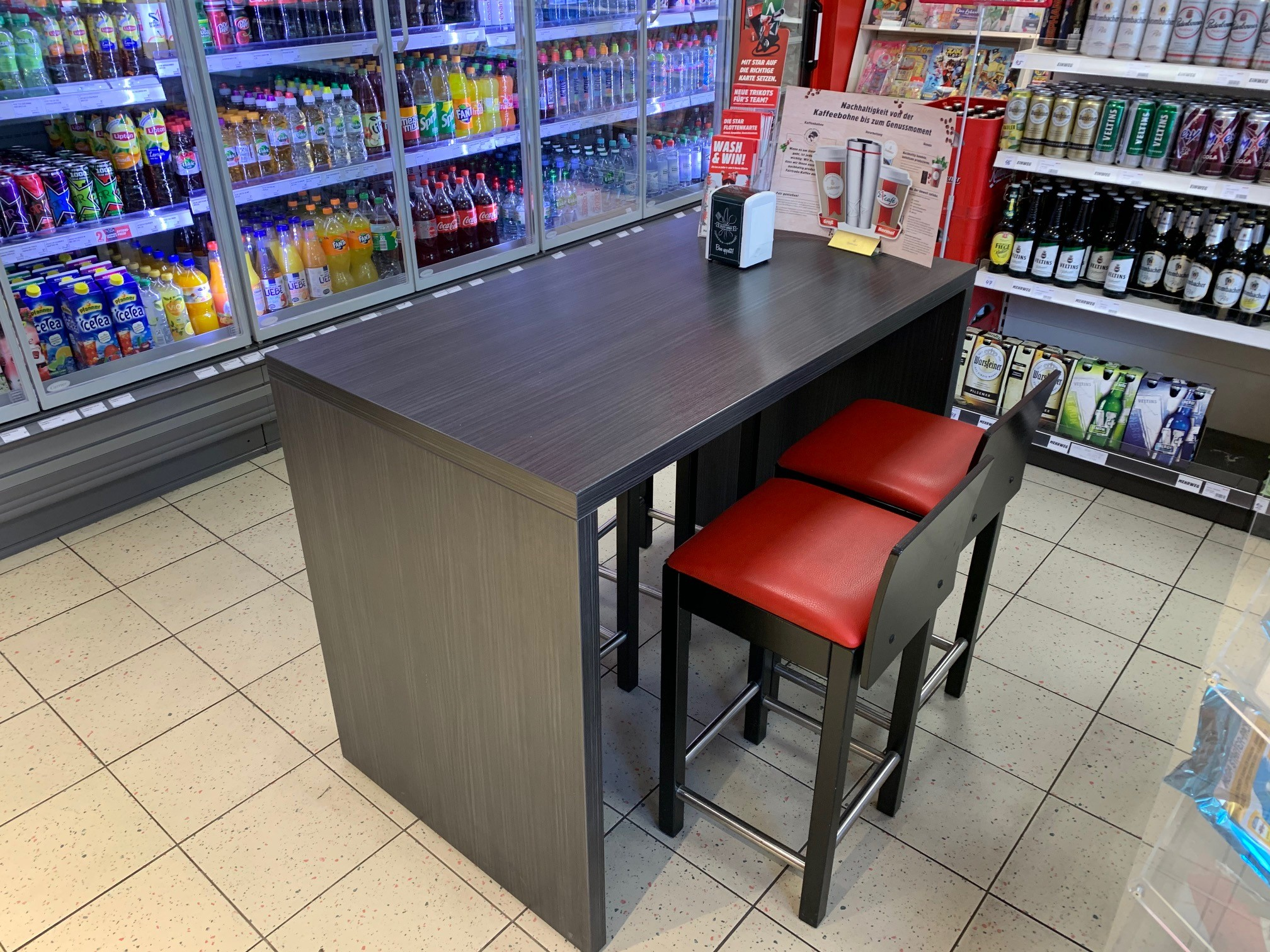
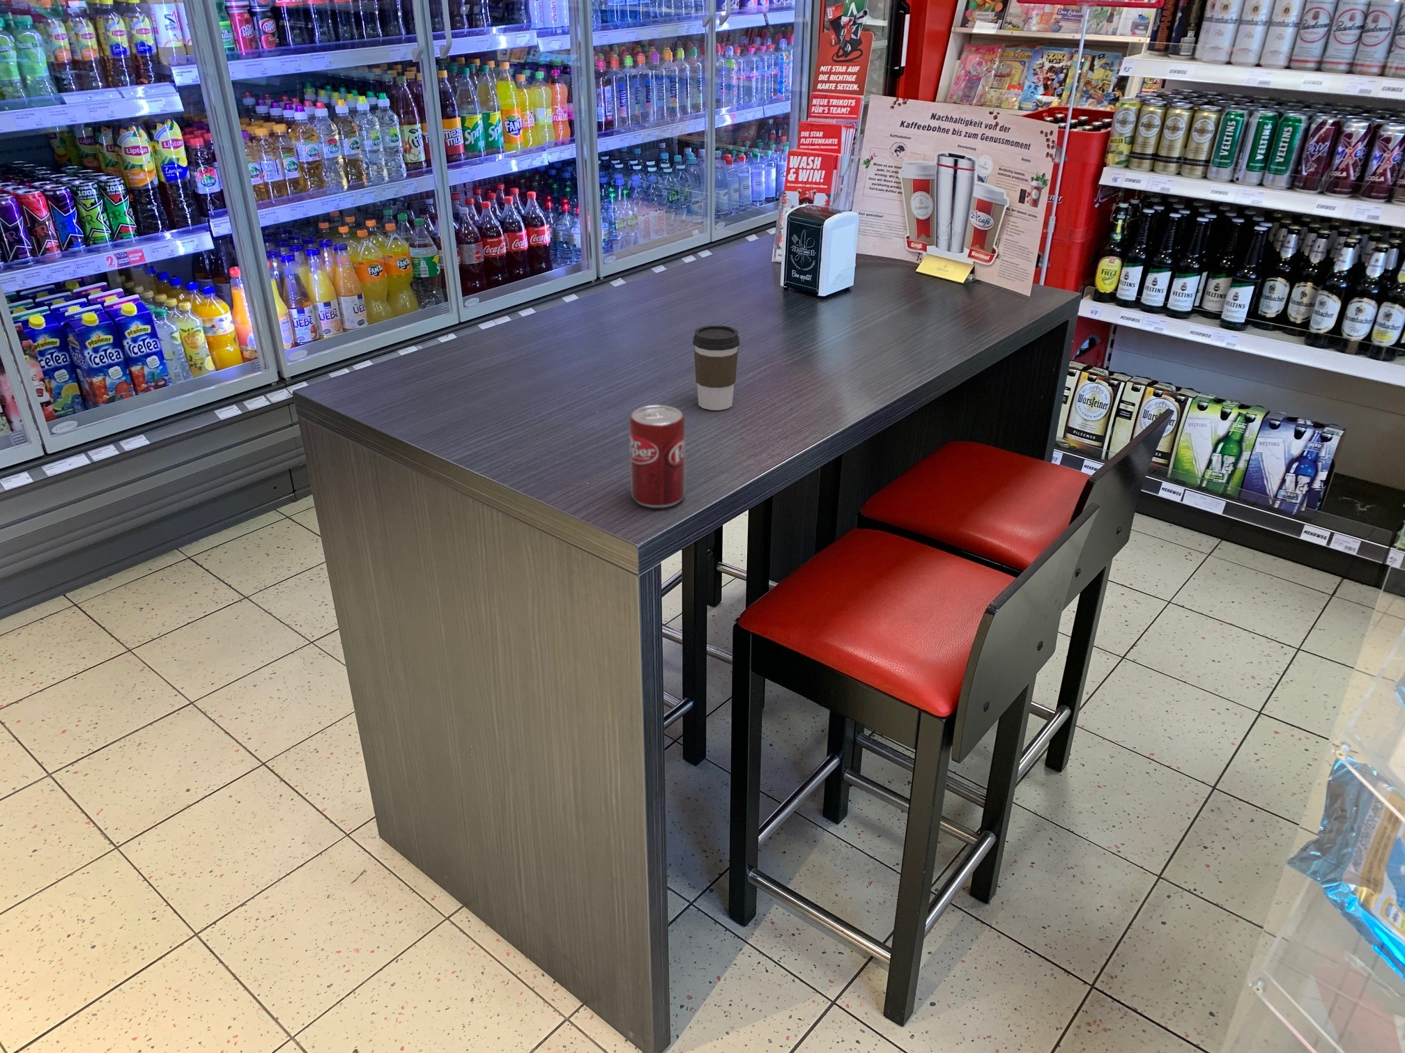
+ soda can (657, 457)
+ coffee cup (716, 368)
